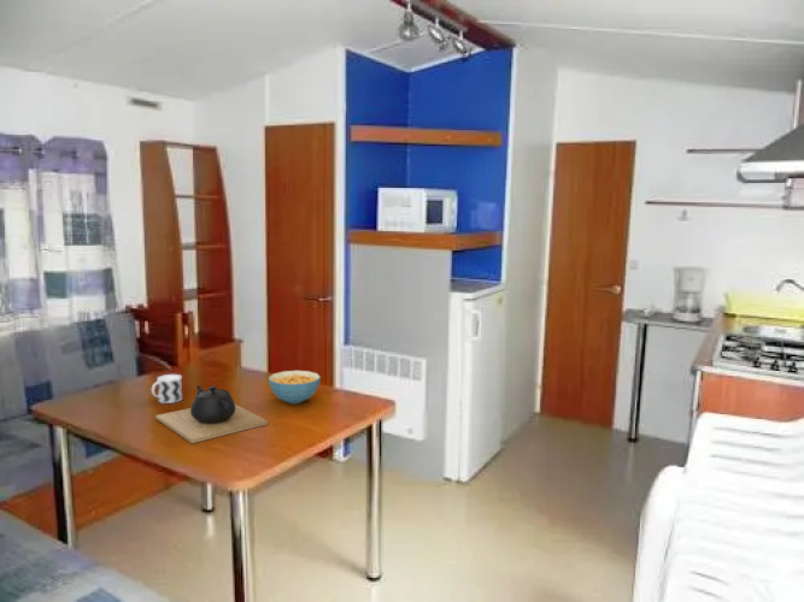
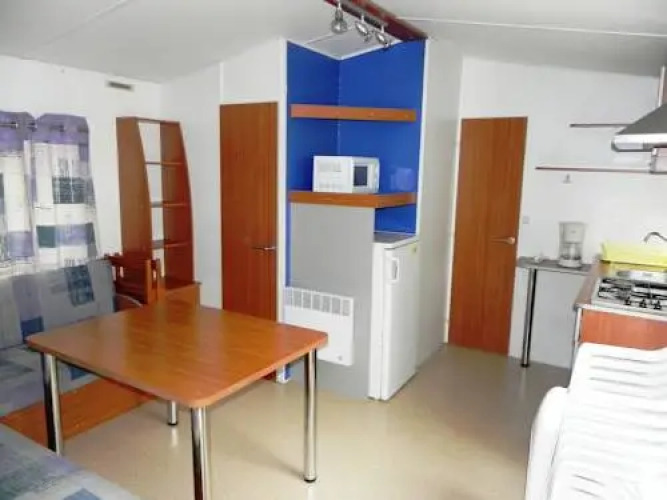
- cup (166, 389)
- teapot (211, 403)
- cereal bowl (294, 389)
